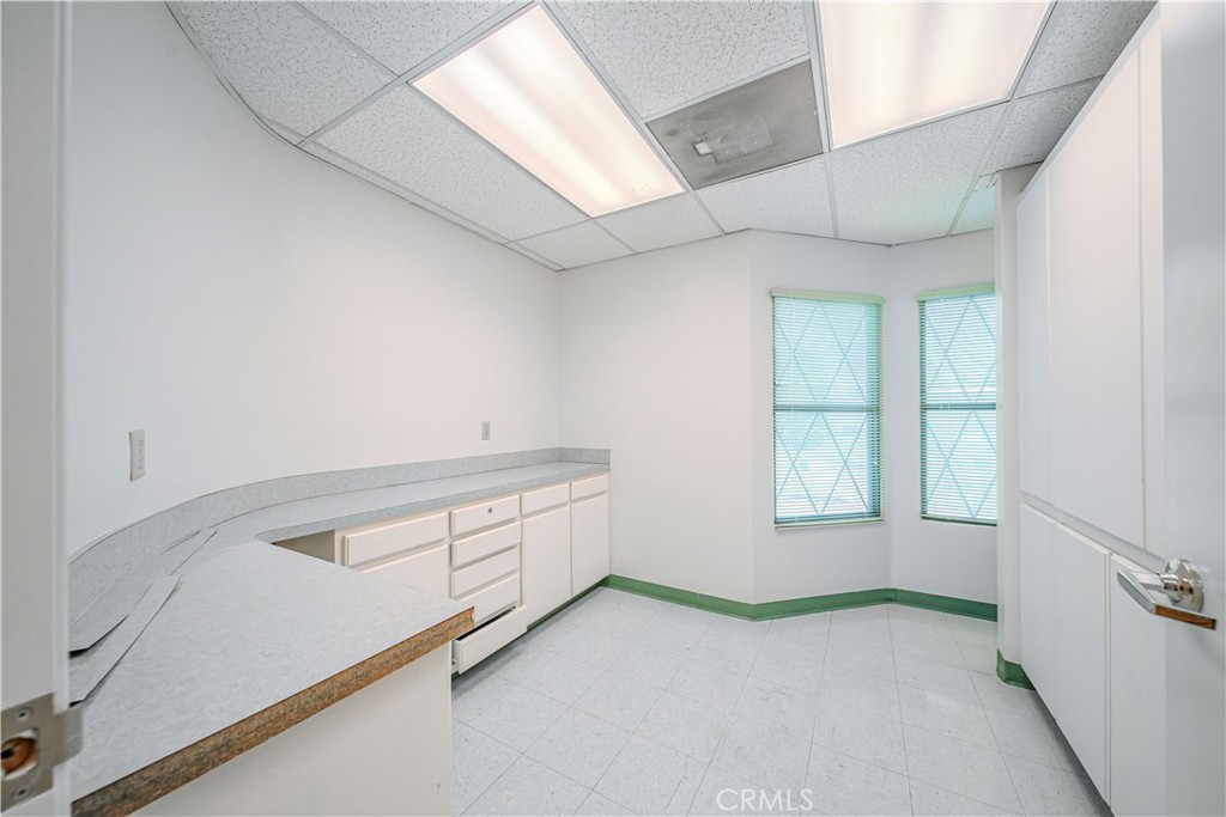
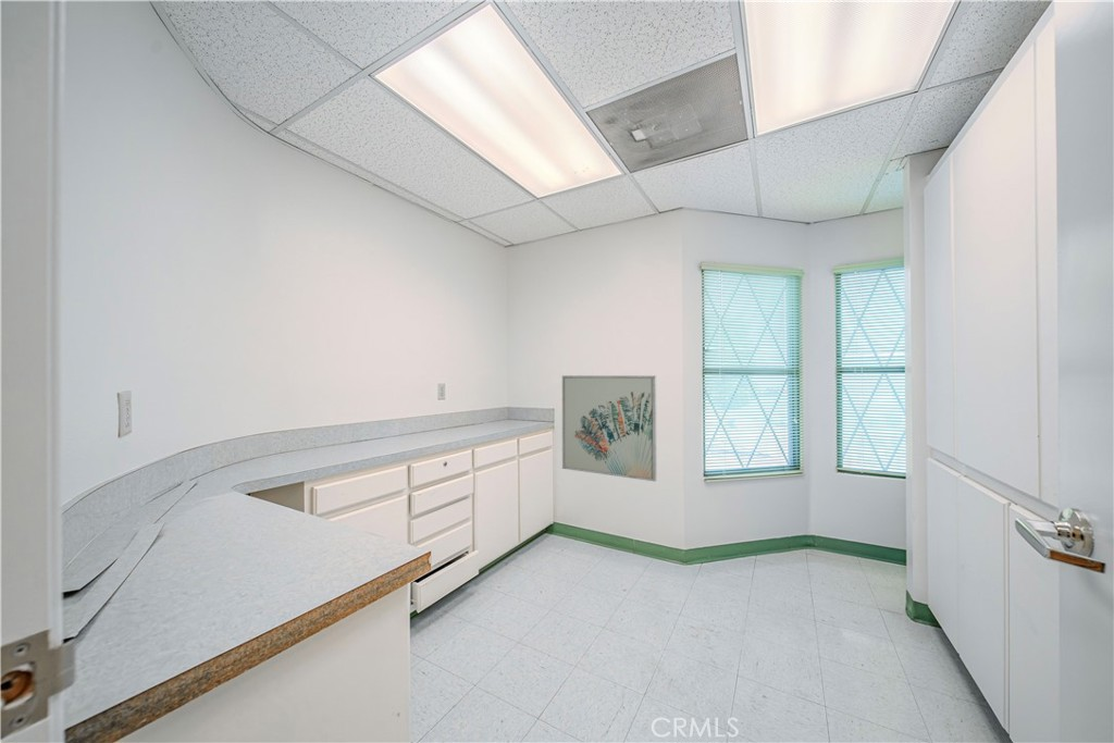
+ wall art (606, 424)
